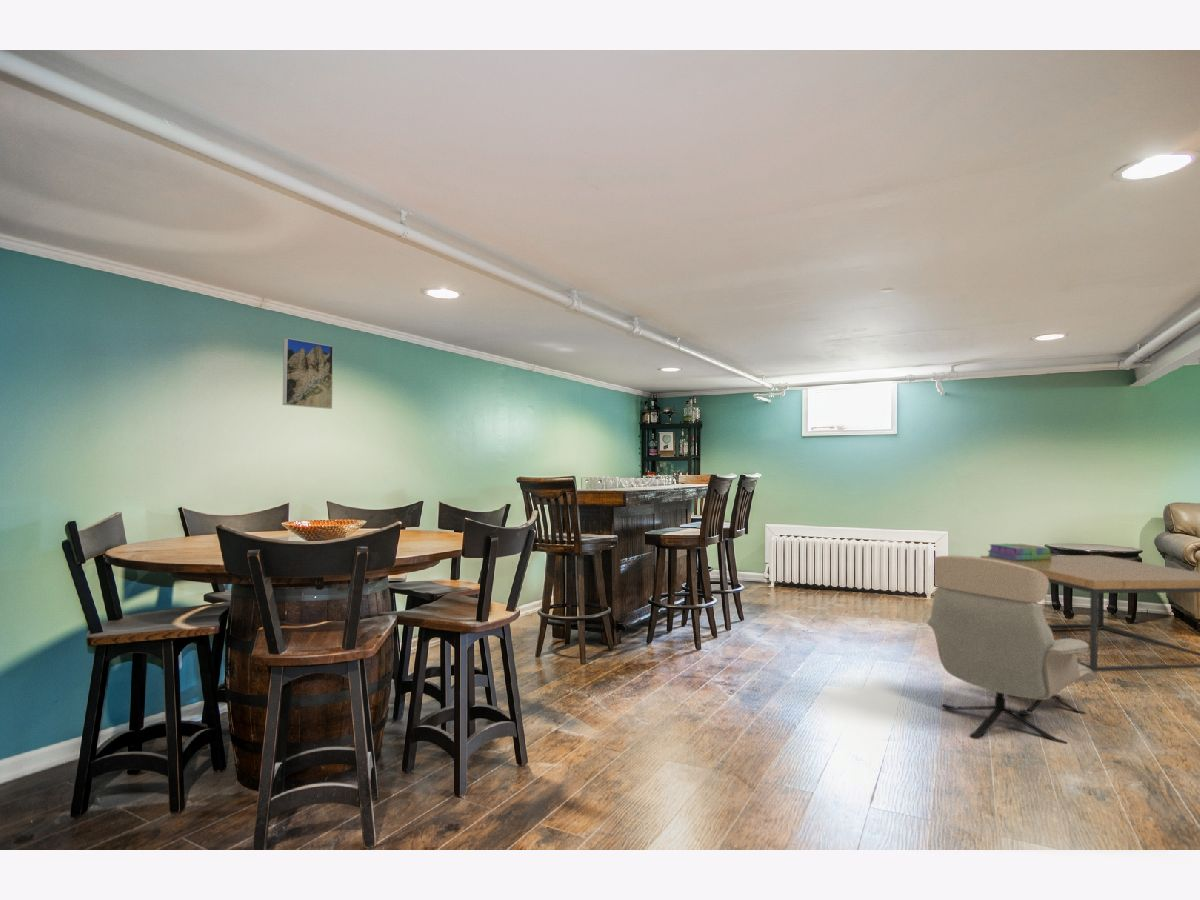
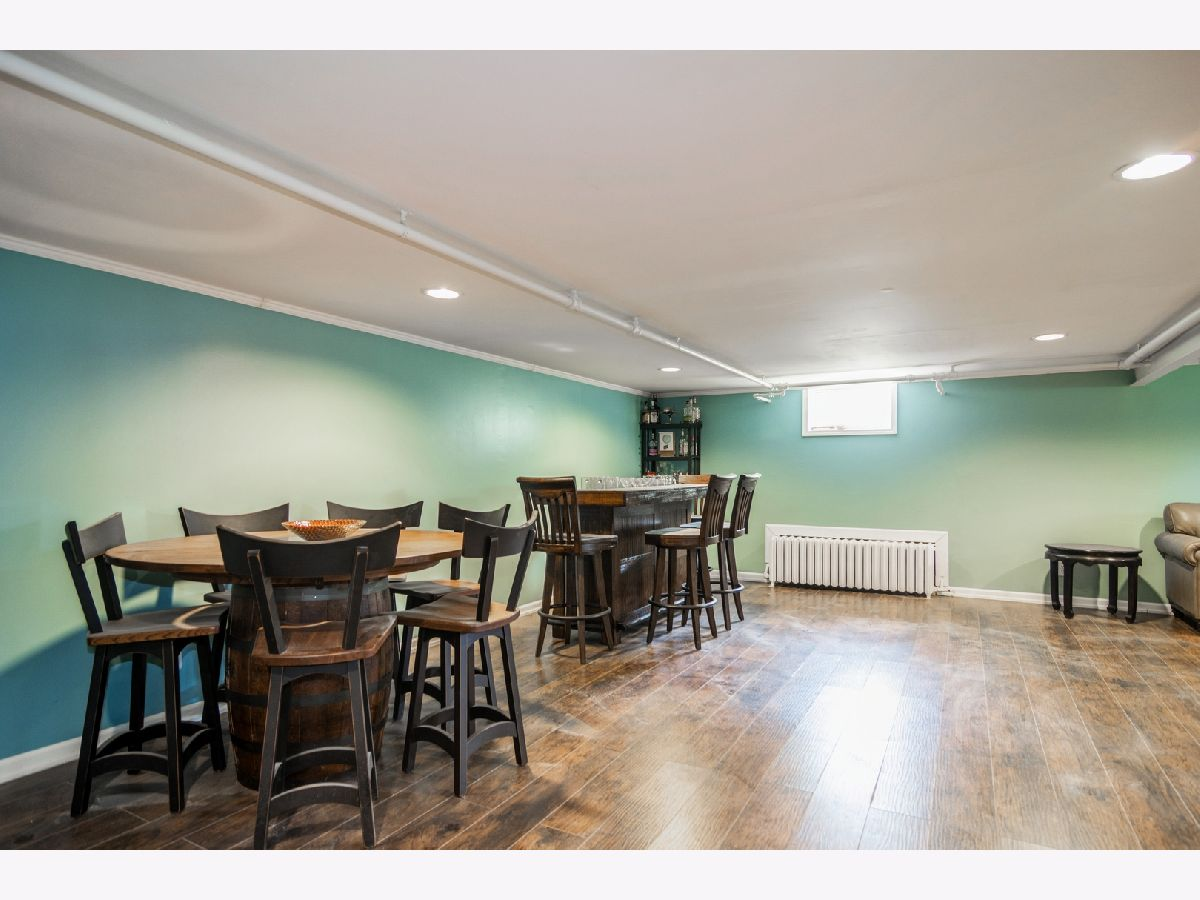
- coffee table (1097, 606)
- armchair (1019, 633)
- stack of books (1019, 551)
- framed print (308, 374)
